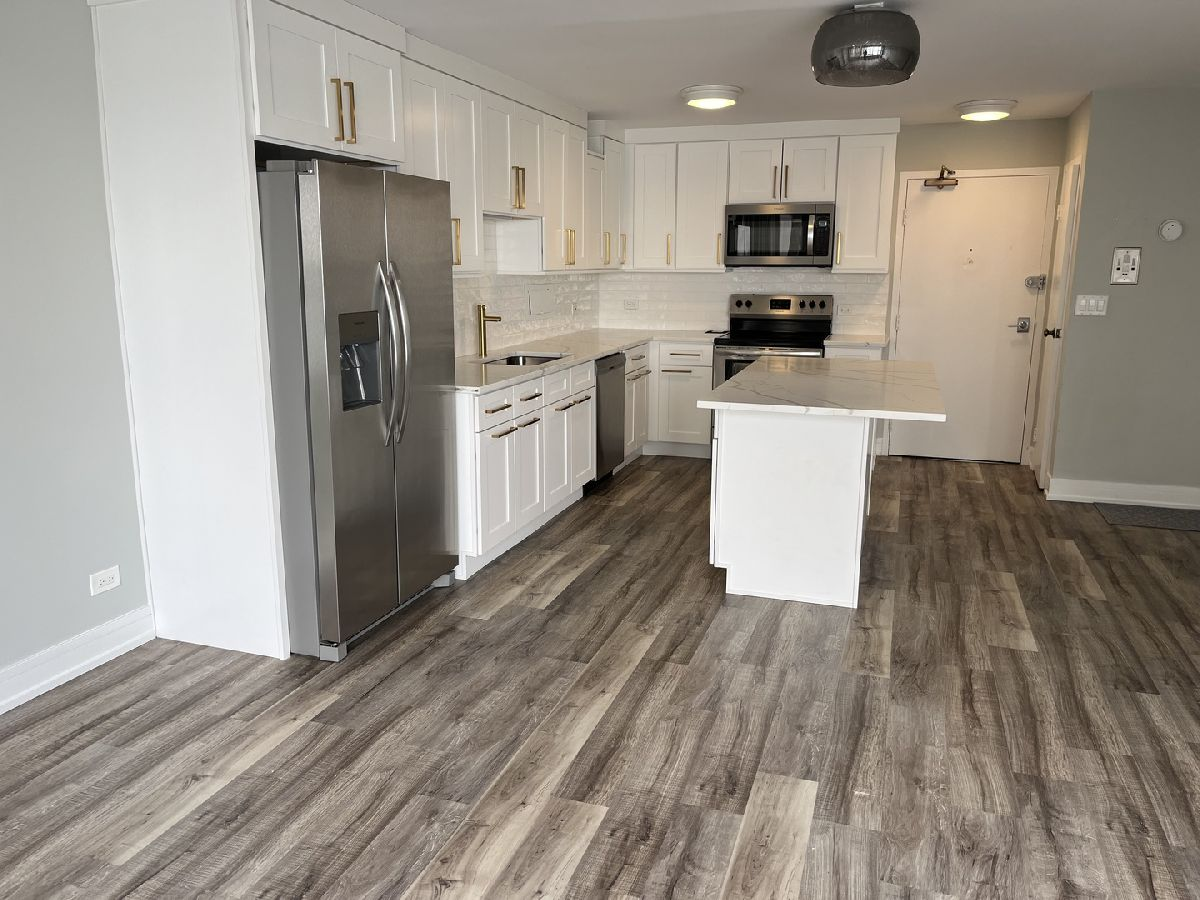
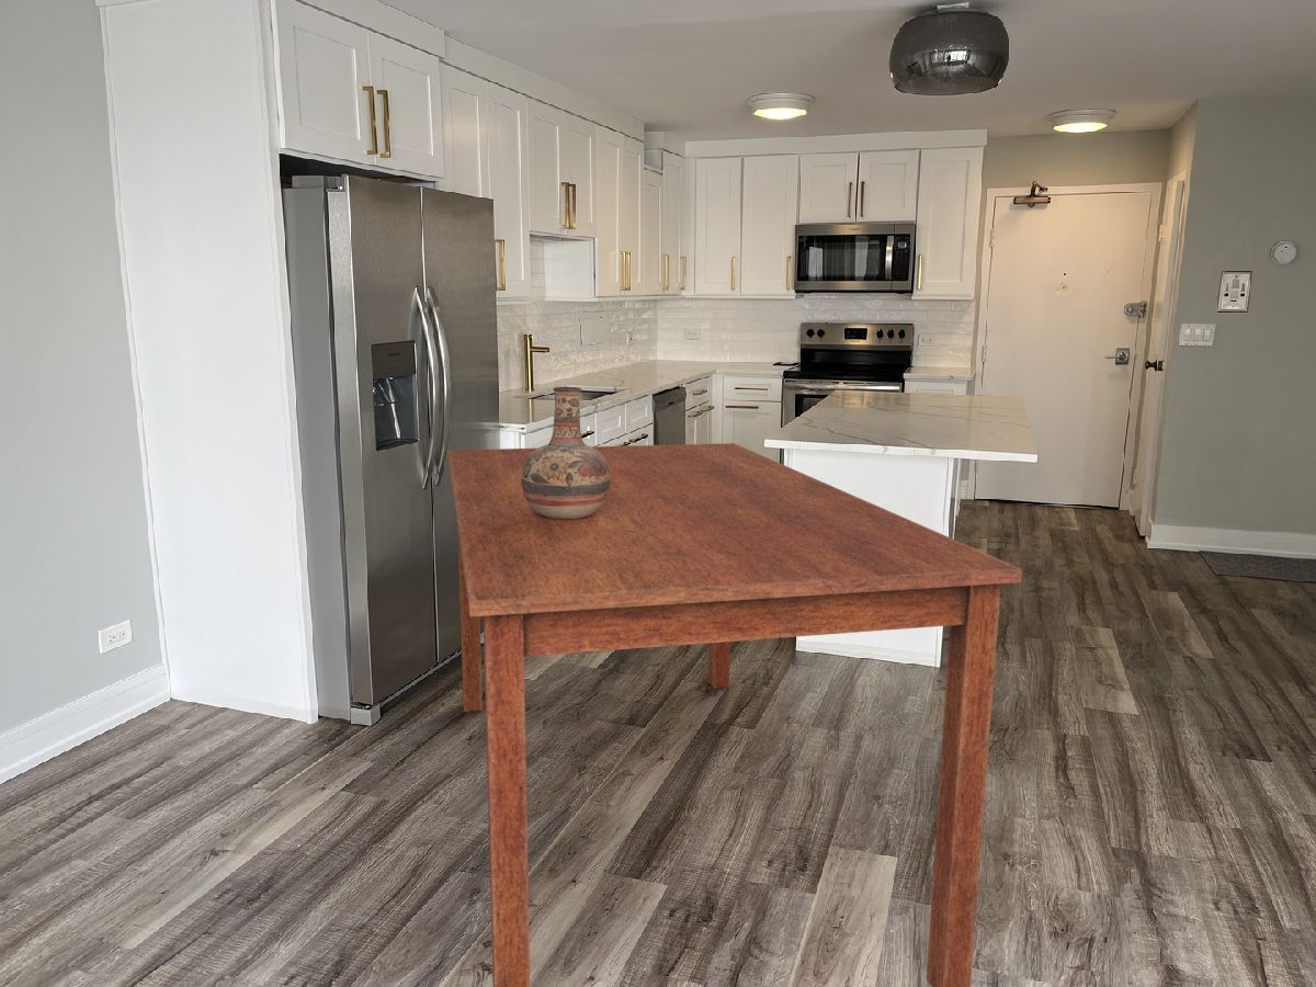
+ dining table (650, 646)
+ vase (565, 451)
